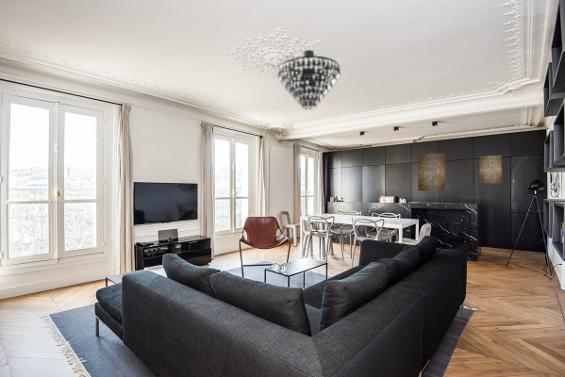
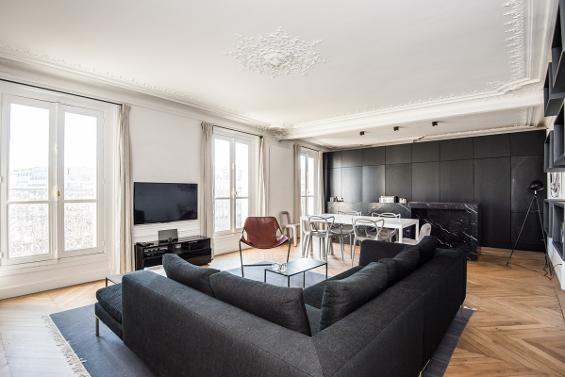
- chandelier (308, 80)
- wall art (431, 172)
- wall art (490, 169)
